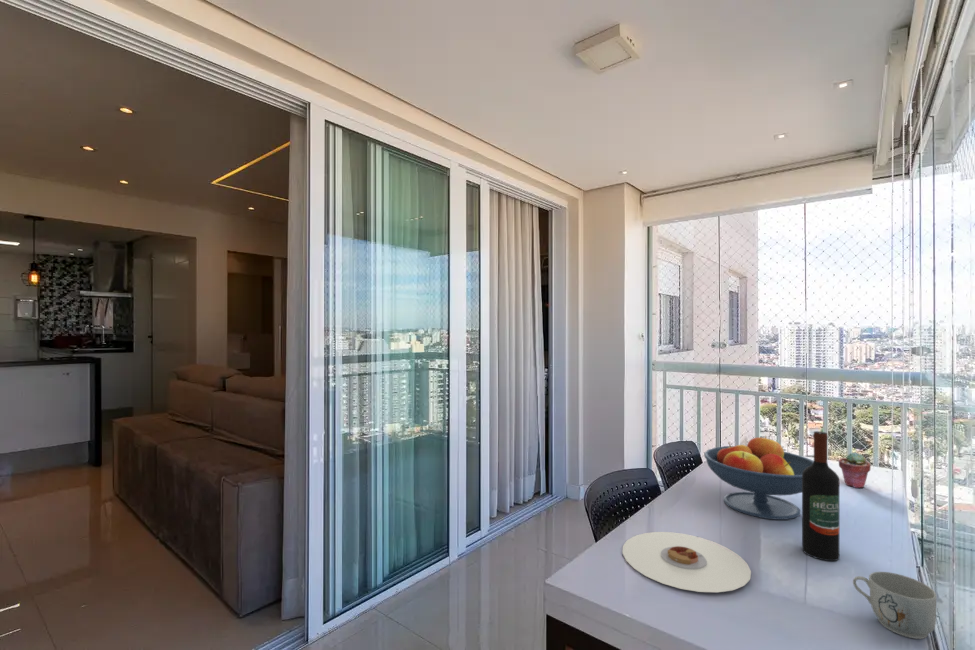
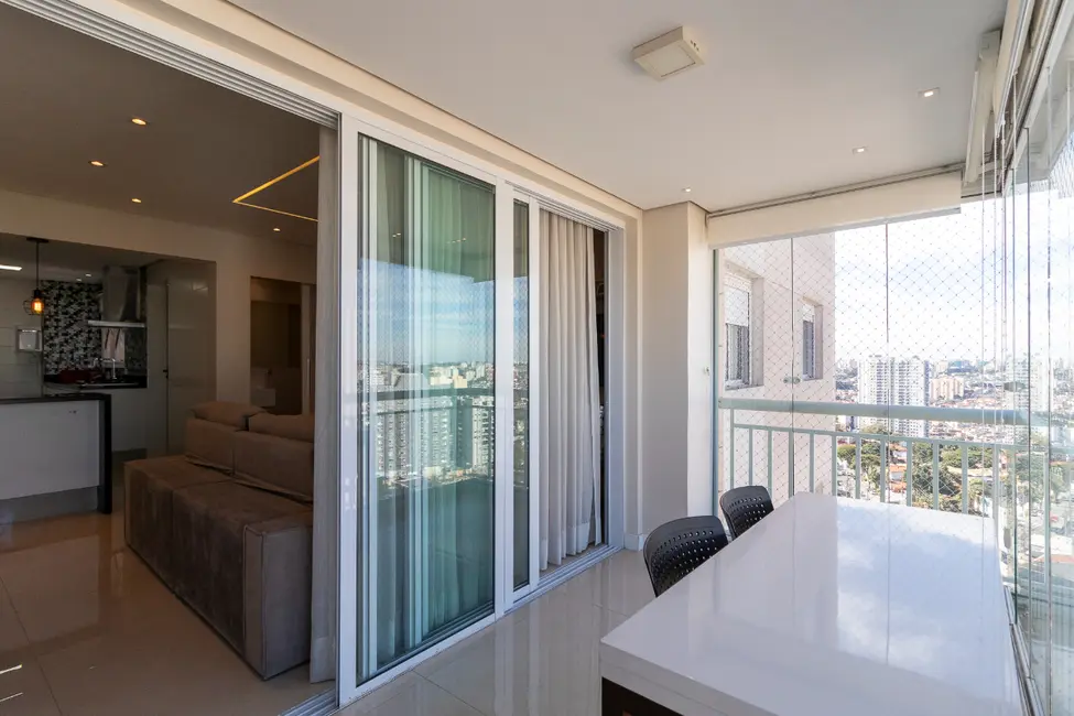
- mug (892, 602)
- plate (683, 554)
- potted succulent (854, 468)
- wine bottle (820, 492)
- fruit bowl (760, 474)
